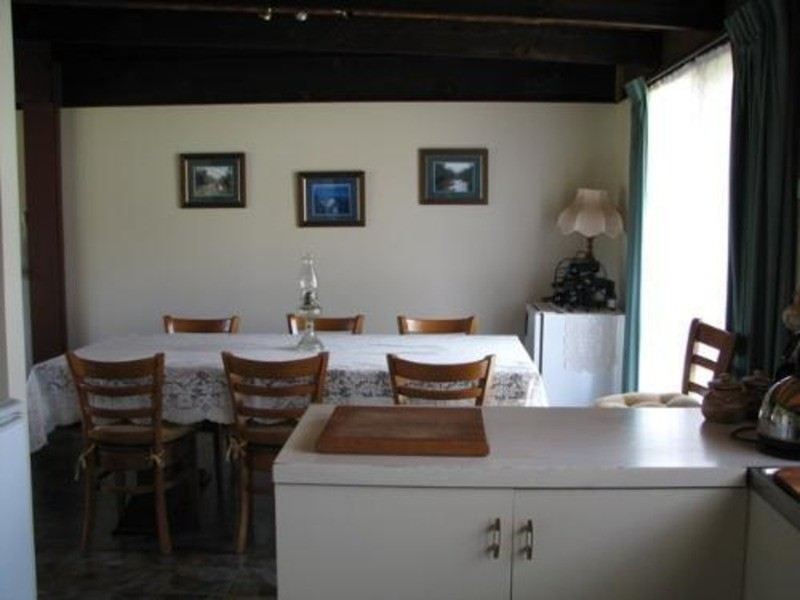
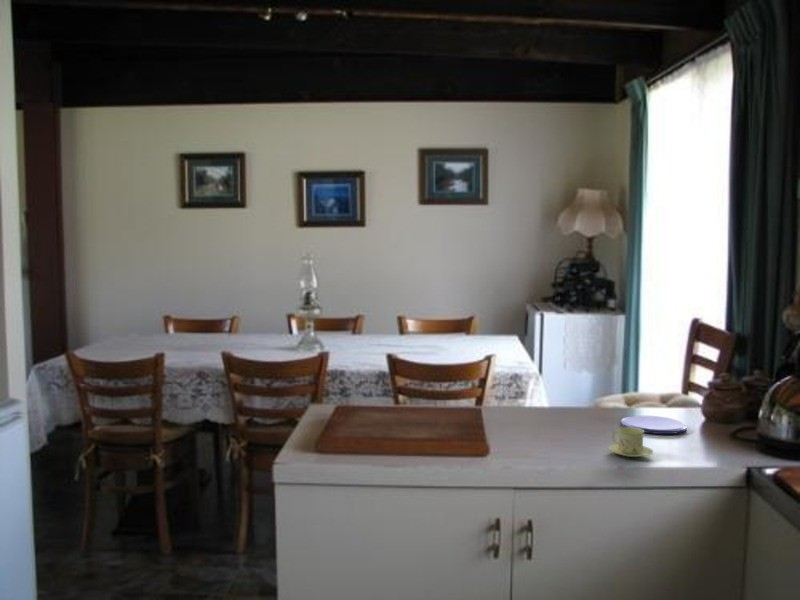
+ chinaware (630, 442)
+ saucer (653, 424)
